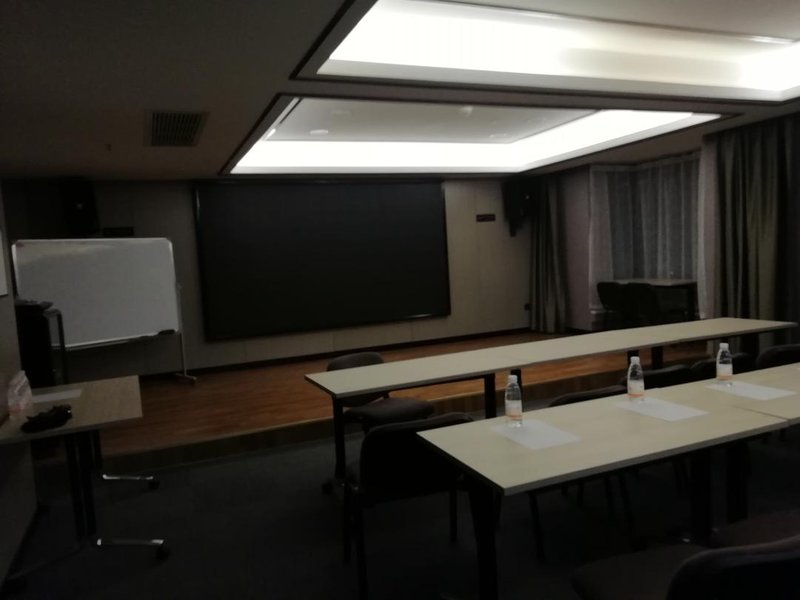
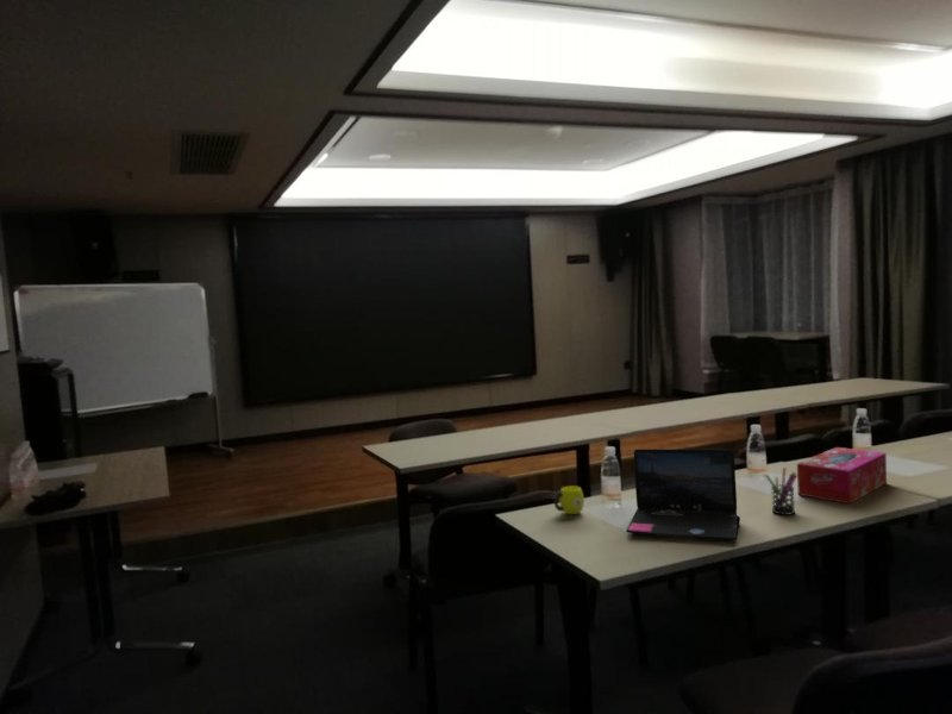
+ pen holder (779, 490)
+ cup (568, 501)
+ tissue box (843, 472)
+ laptop (681, 491)
